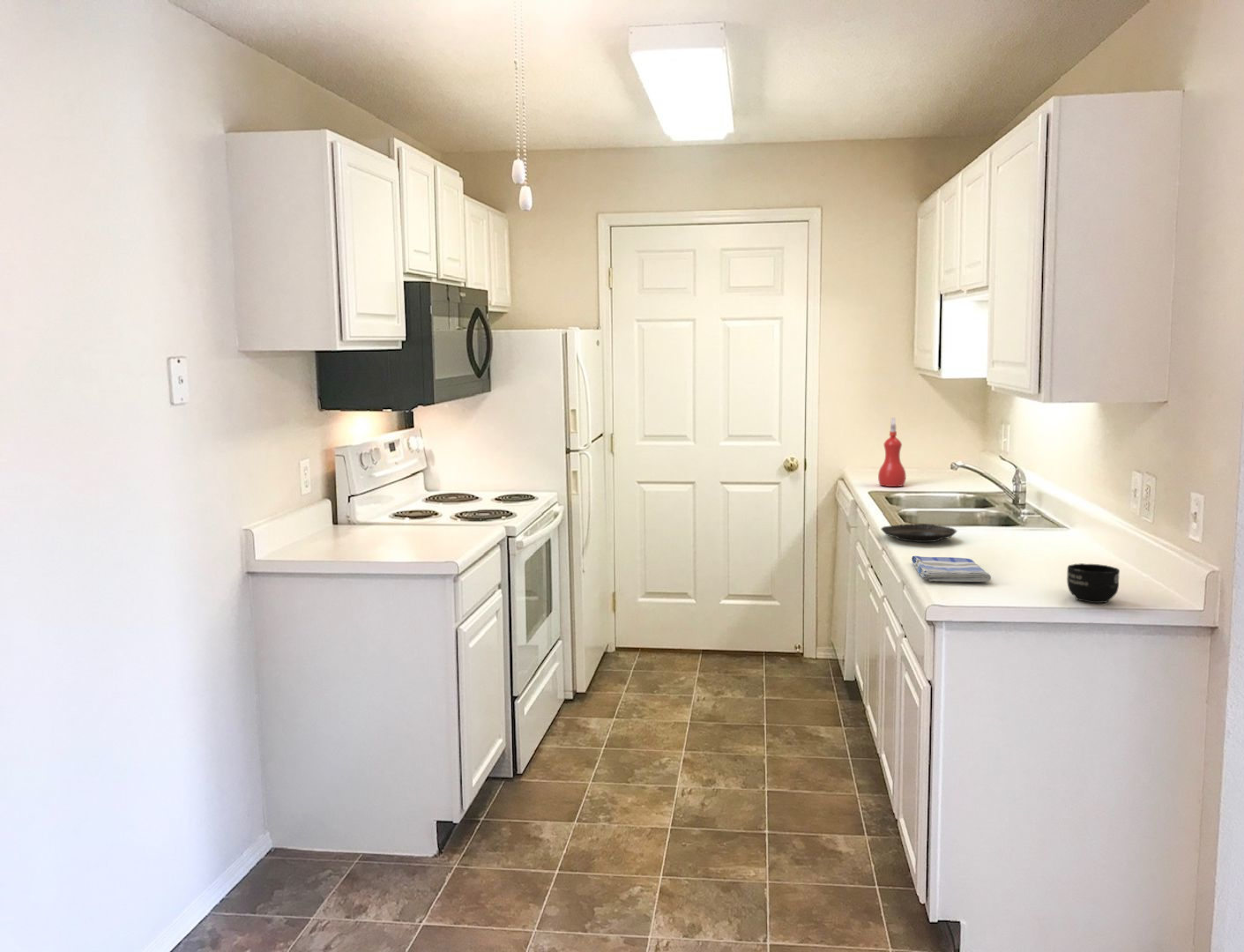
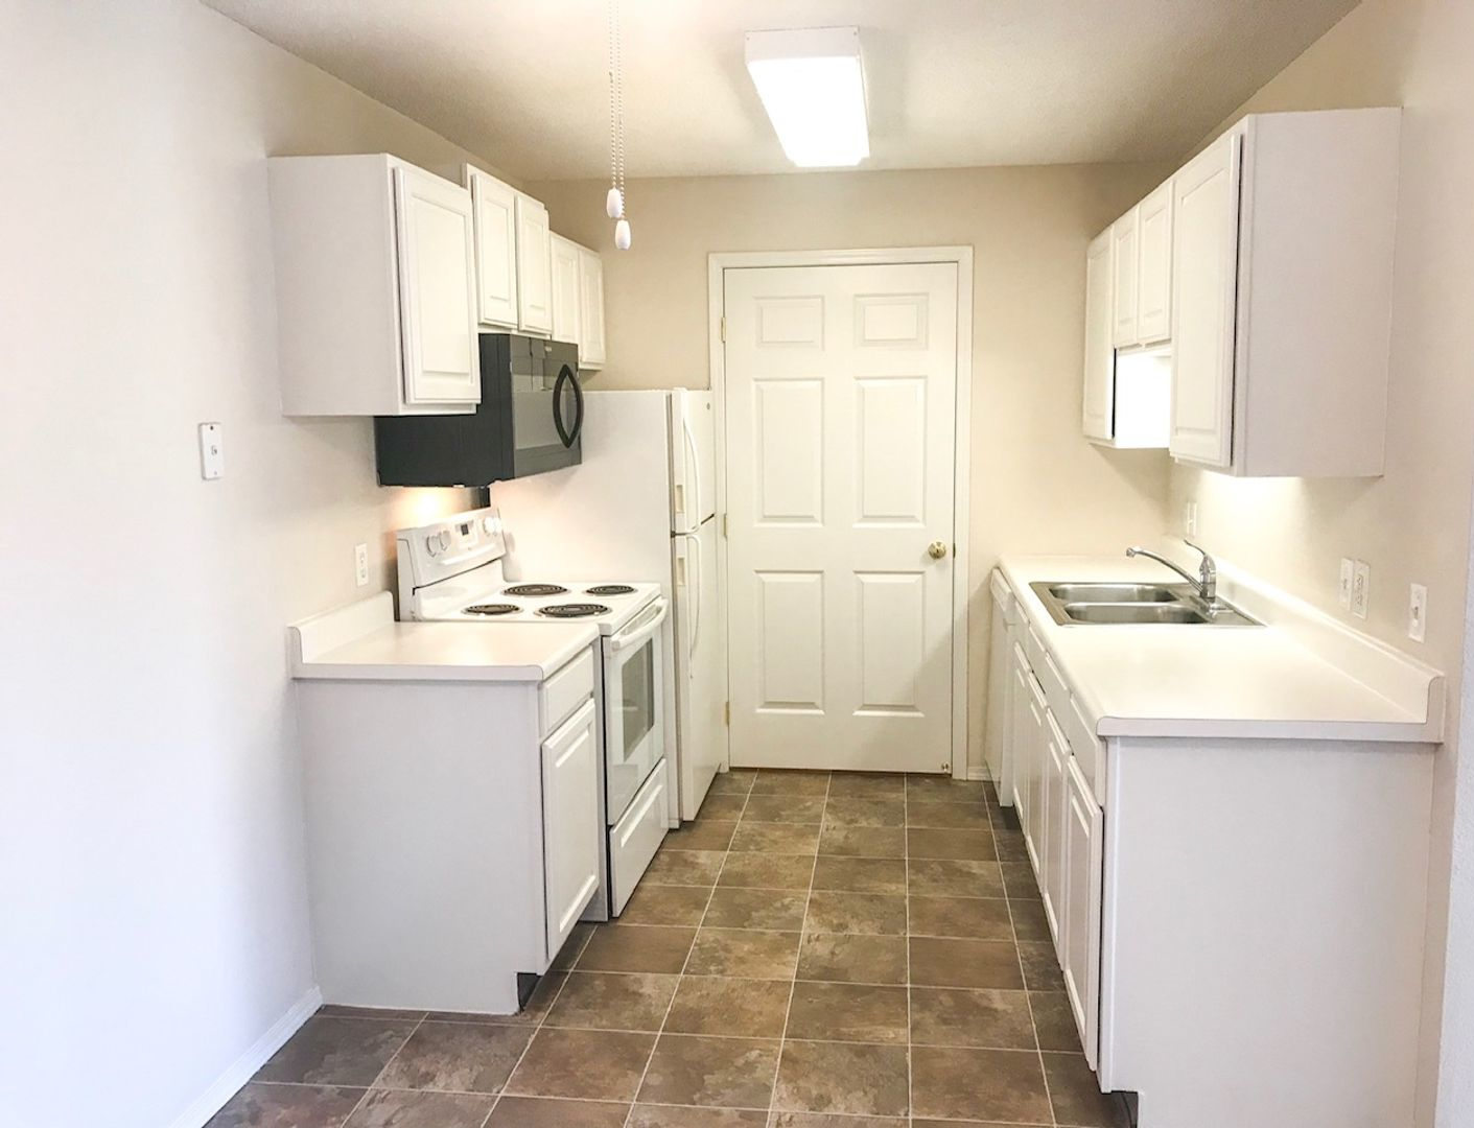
- spray bottle (892, 451)
- mug (1091, 582)
- tart tin (918, 533)
- dish towel (949, 568)
